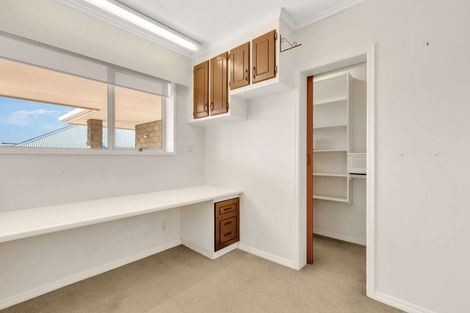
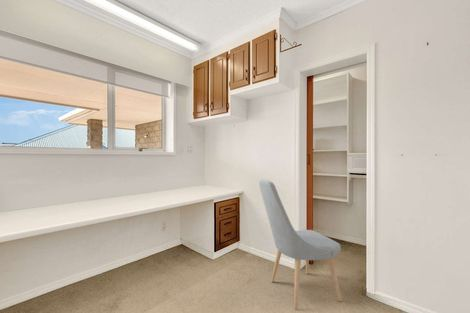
+ chair (296, 235)
